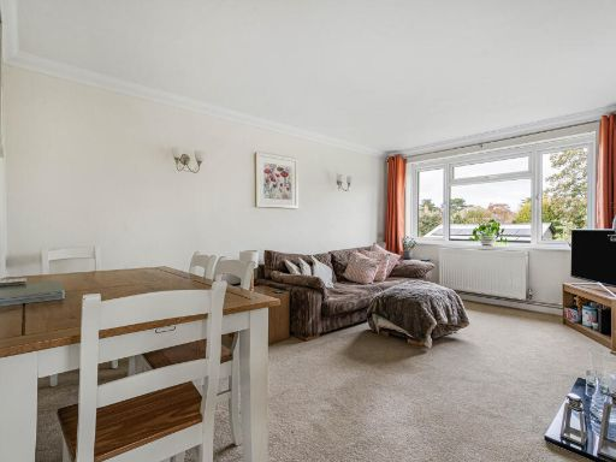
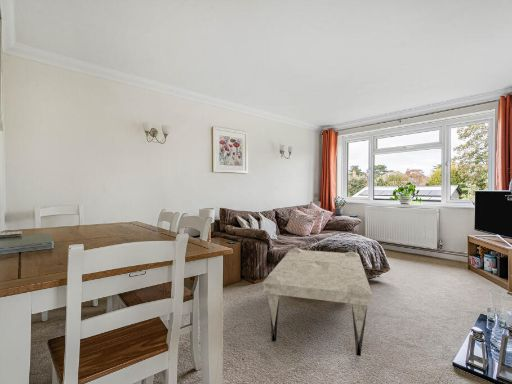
+ coffee table (319, 288)
